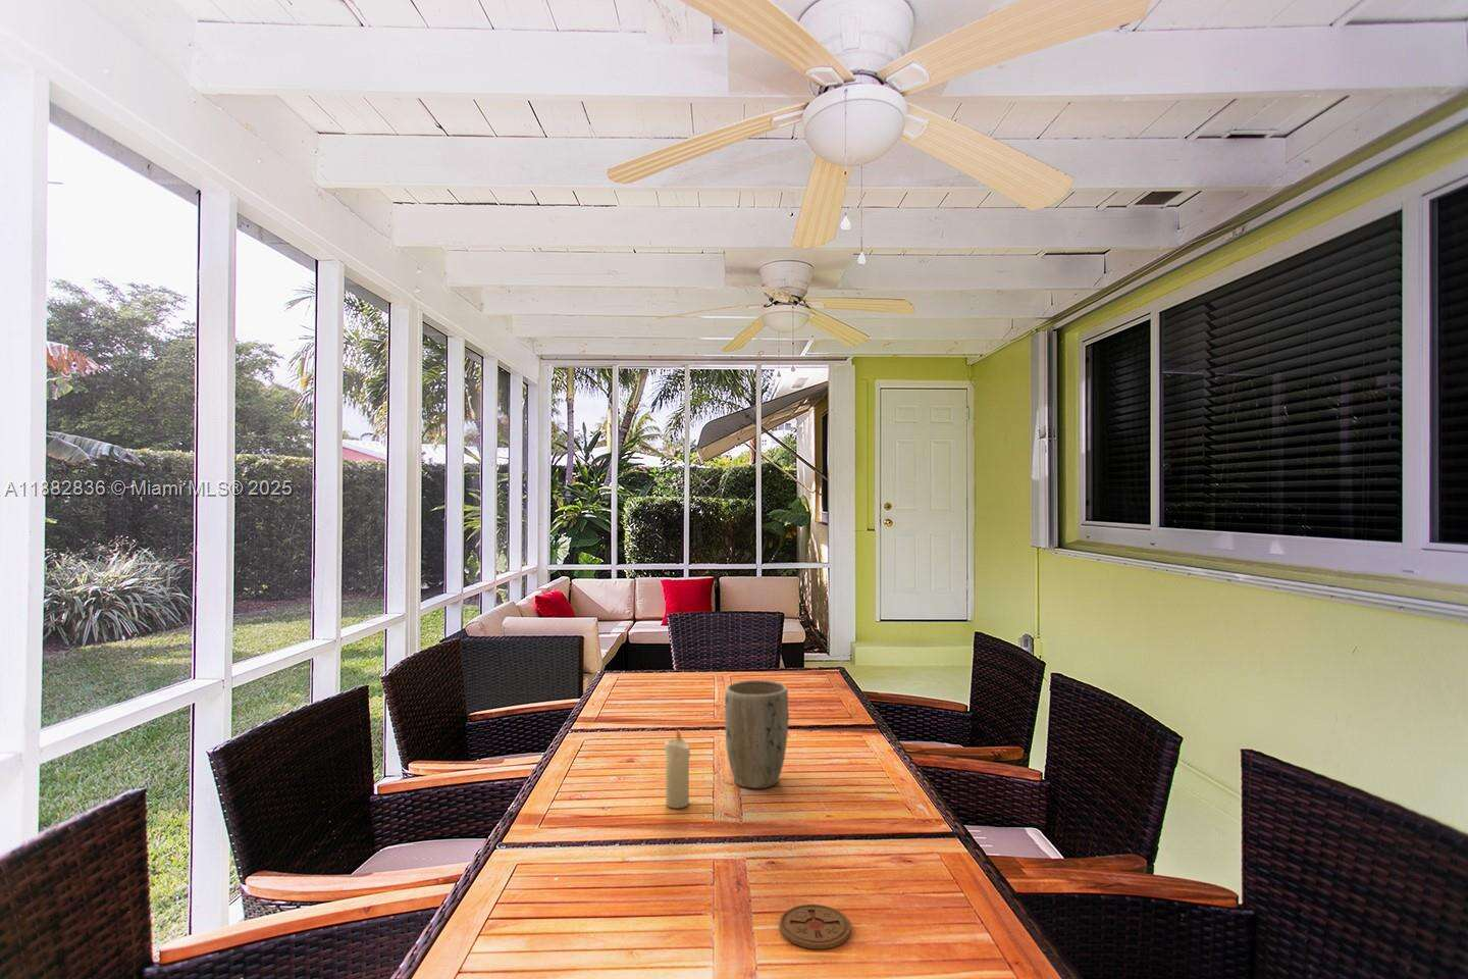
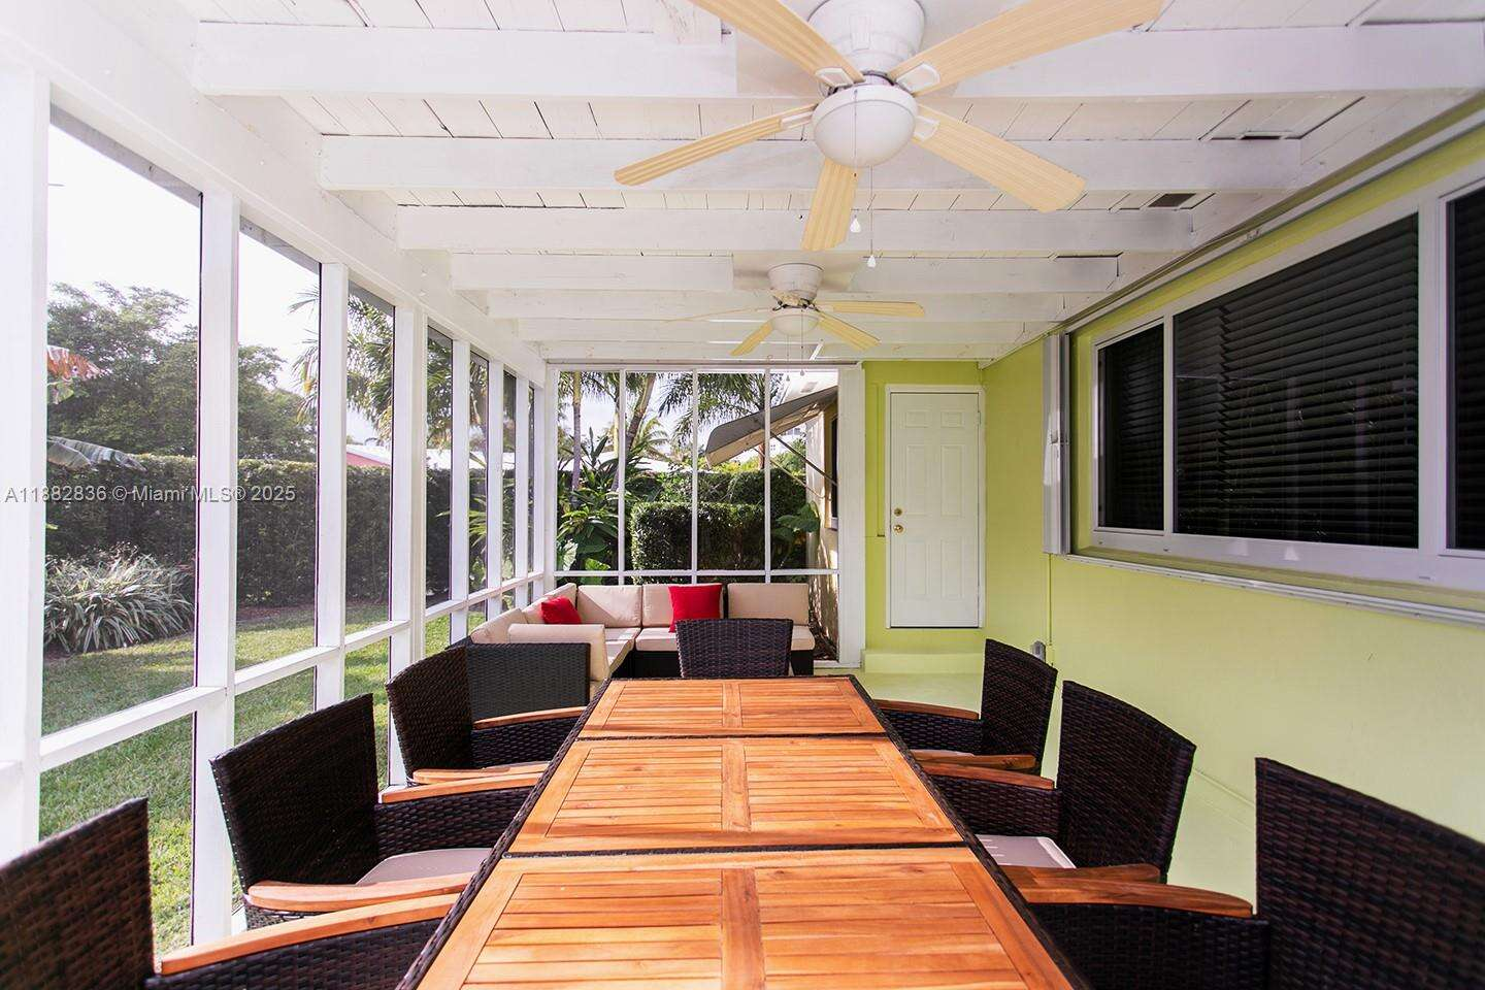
- coaster (815, 925)
- candle (677, 765)
- plant pot (757, 733)
